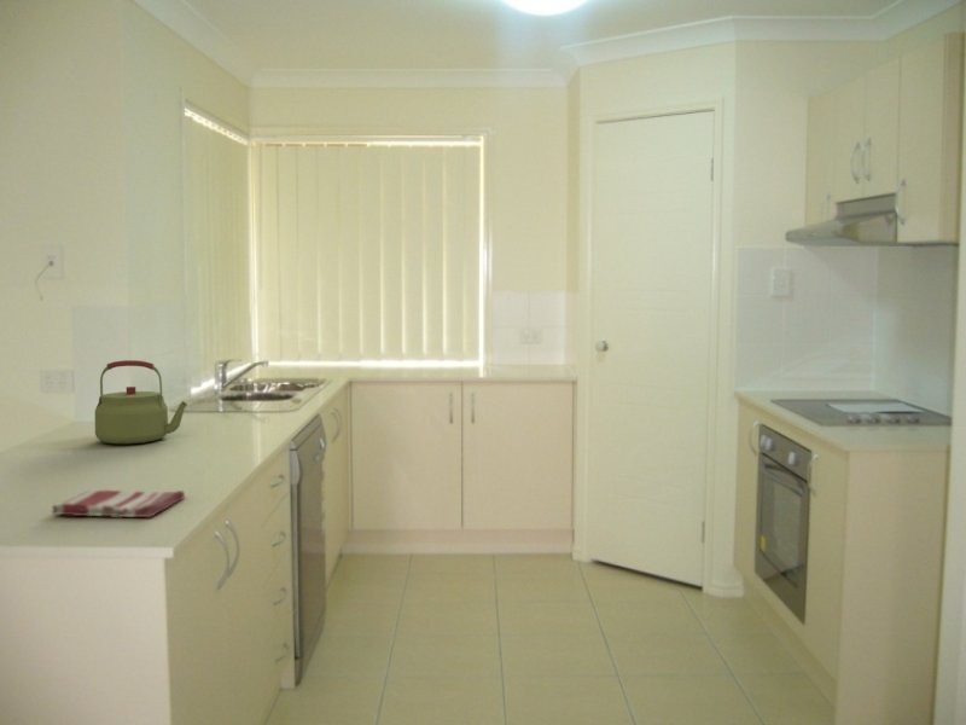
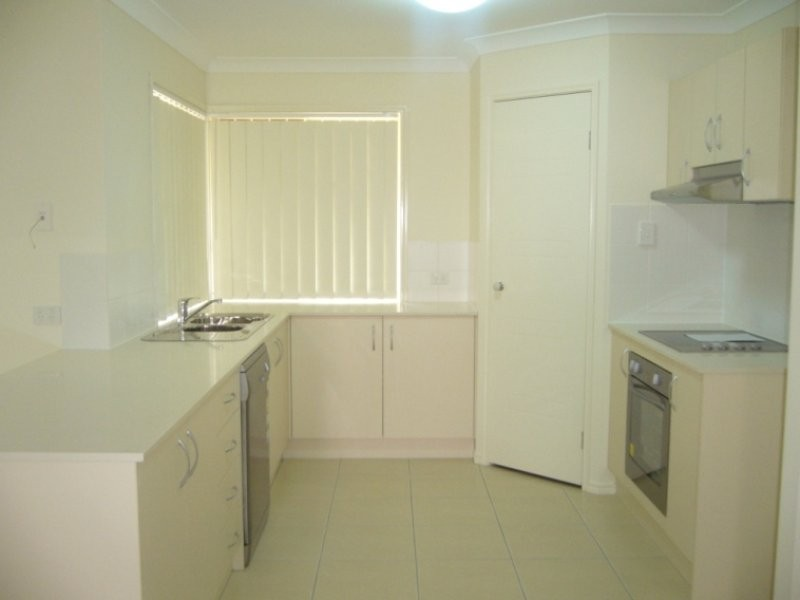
- dish towel (120, 500)
- kettle (141, 400)
